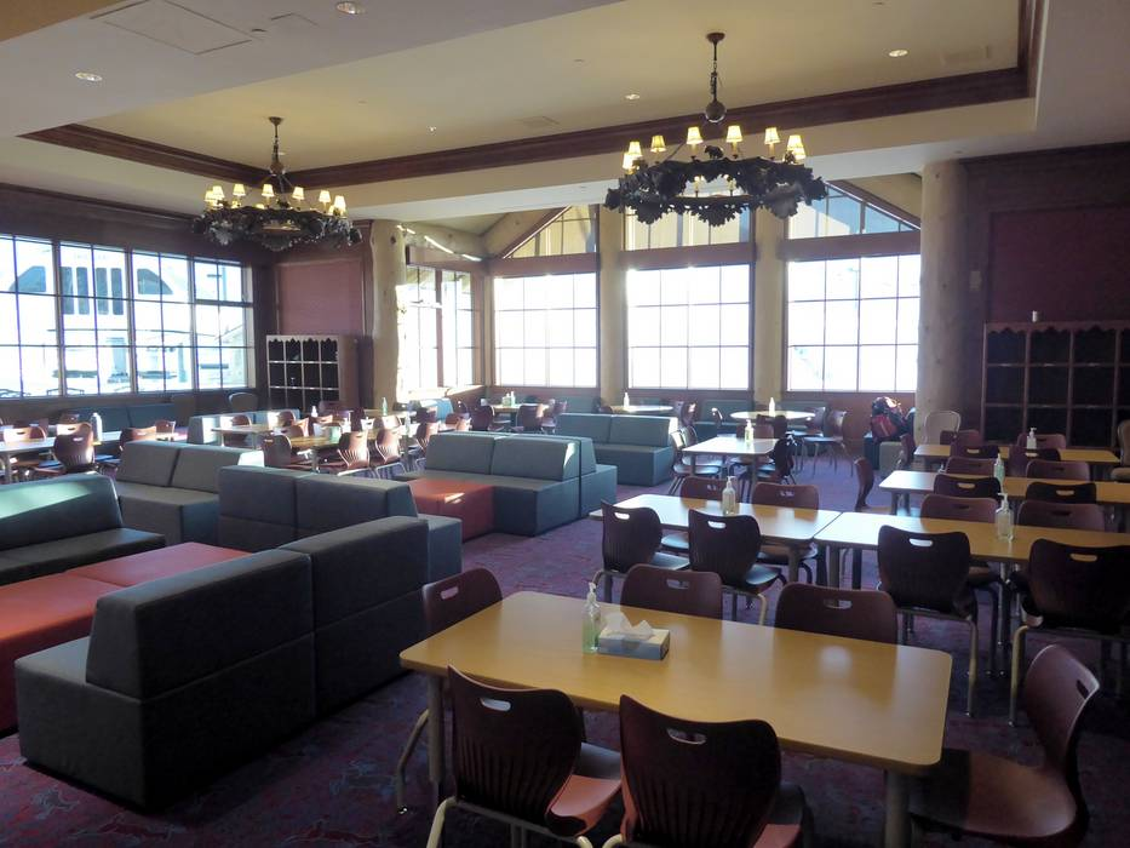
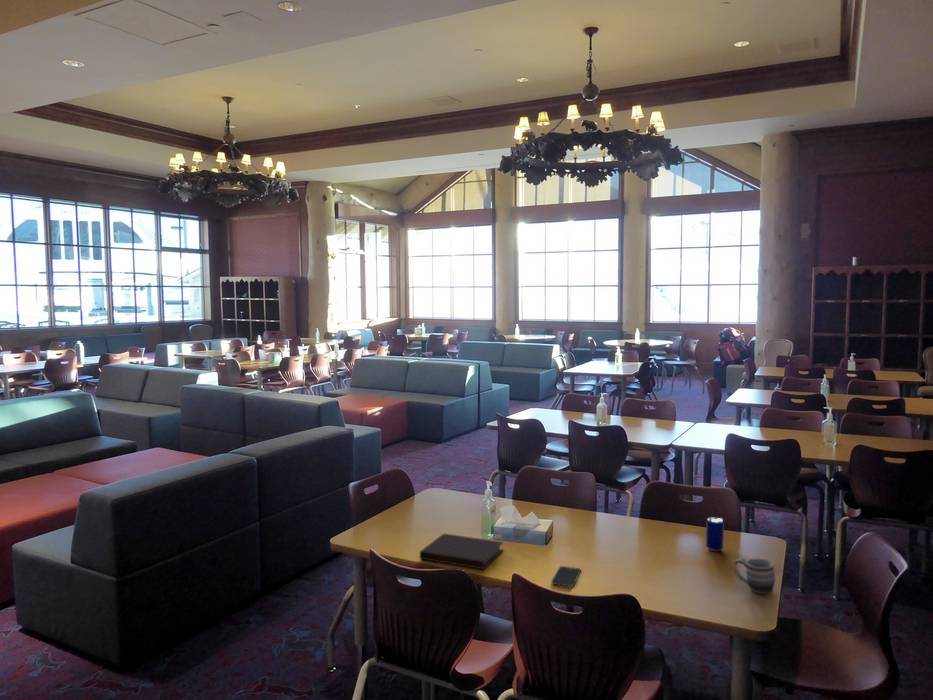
+ mug (754, 575)
+ beer can (714, 533)
+ smartphone (566, 575)
+ notebook (462, 550)
